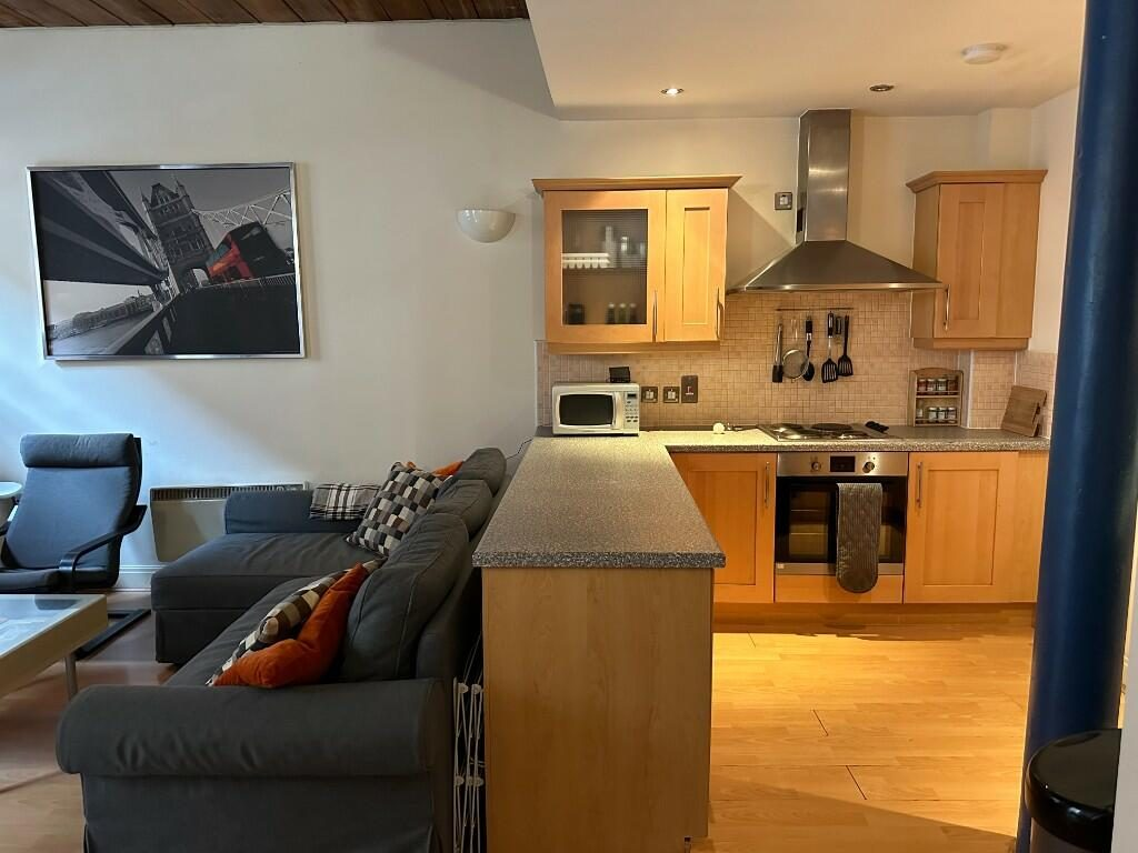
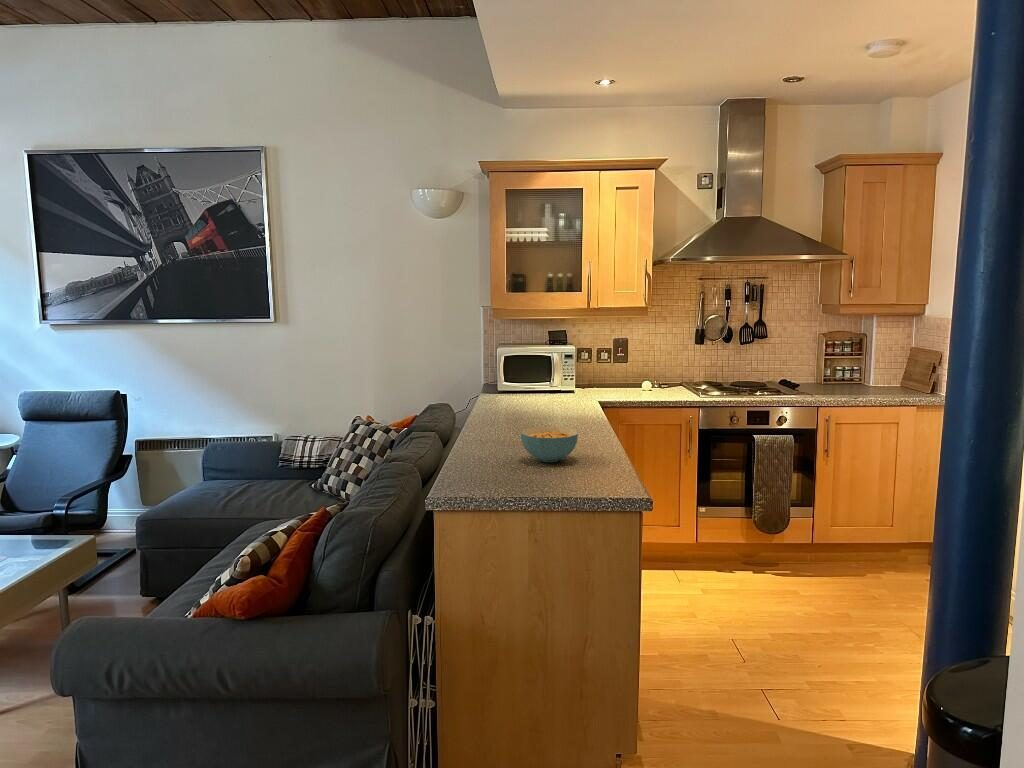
+ cereal bowl (549, 446)
